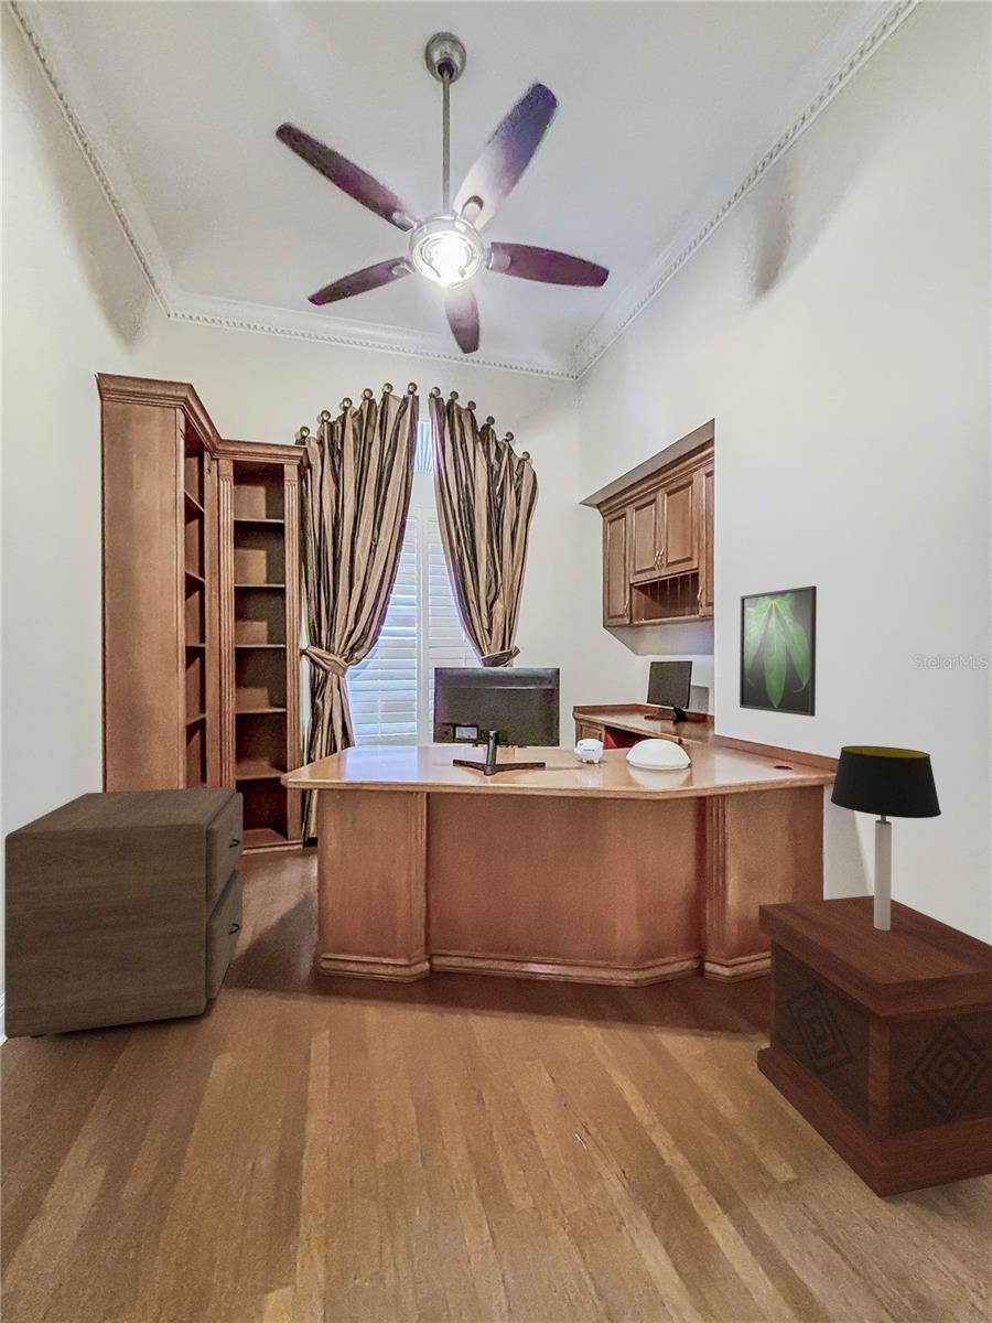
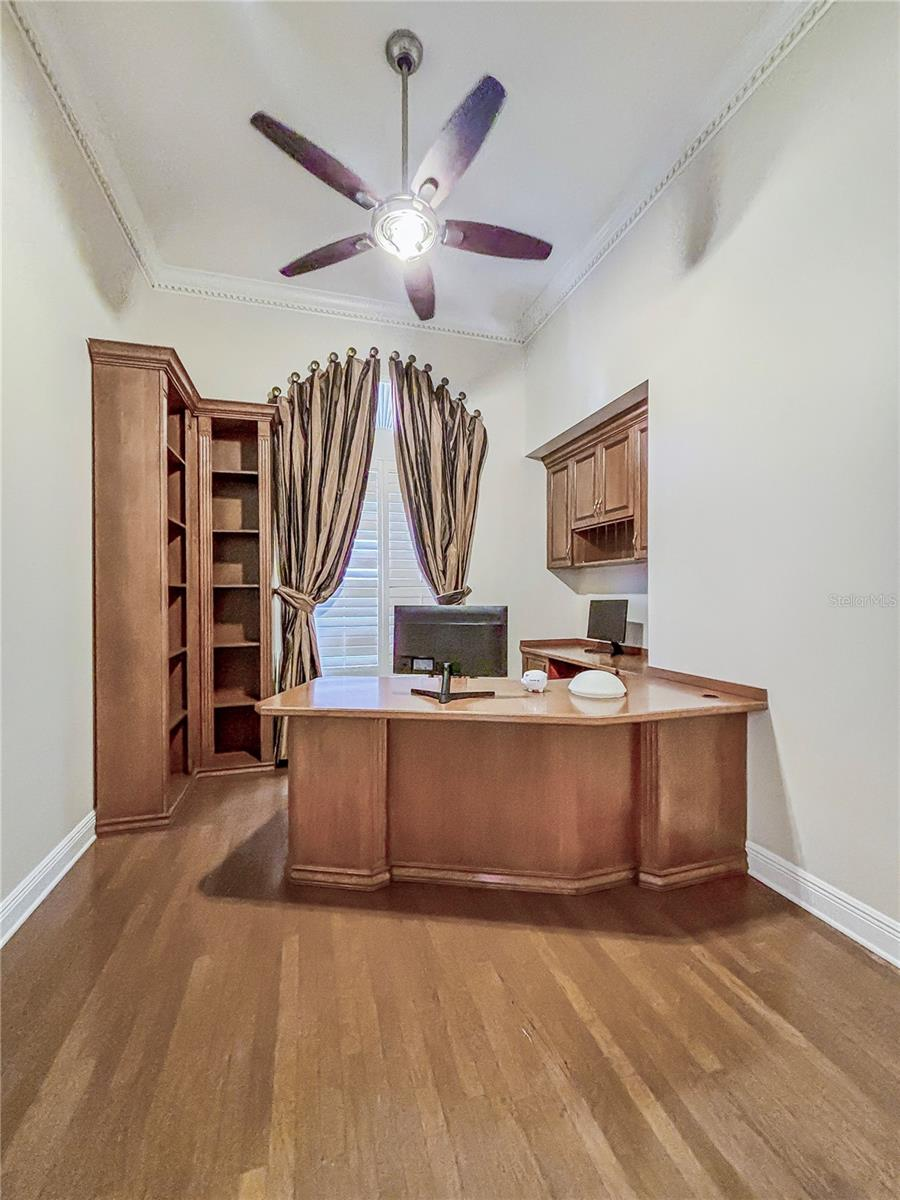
- filing cabinet (148, 895)
- table lamp (883, 838)
- side table (881, 1021)
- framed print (775, 652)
